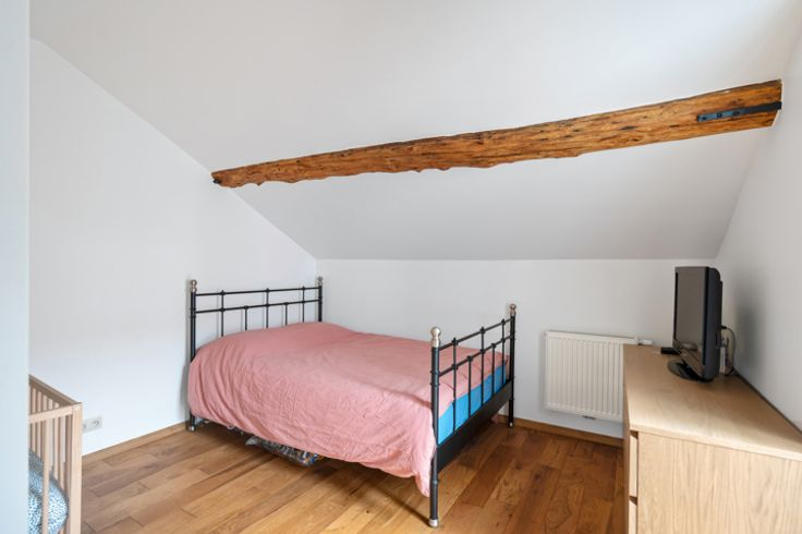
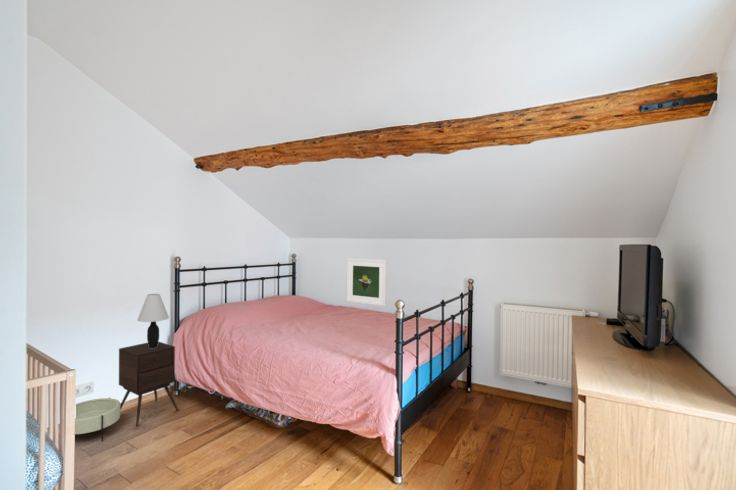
+ side table (148, 380)
+ table lamp (153, 320)
+ planter (90, 420)
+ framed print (366, 281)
